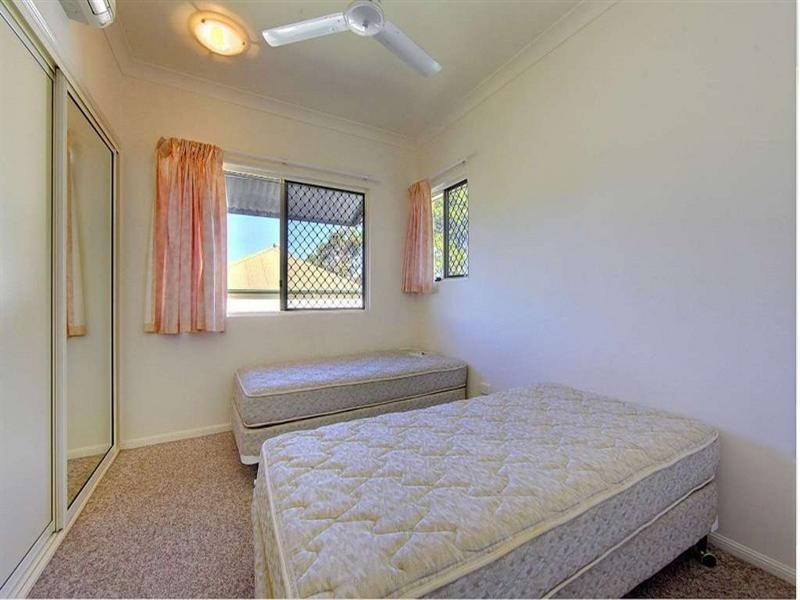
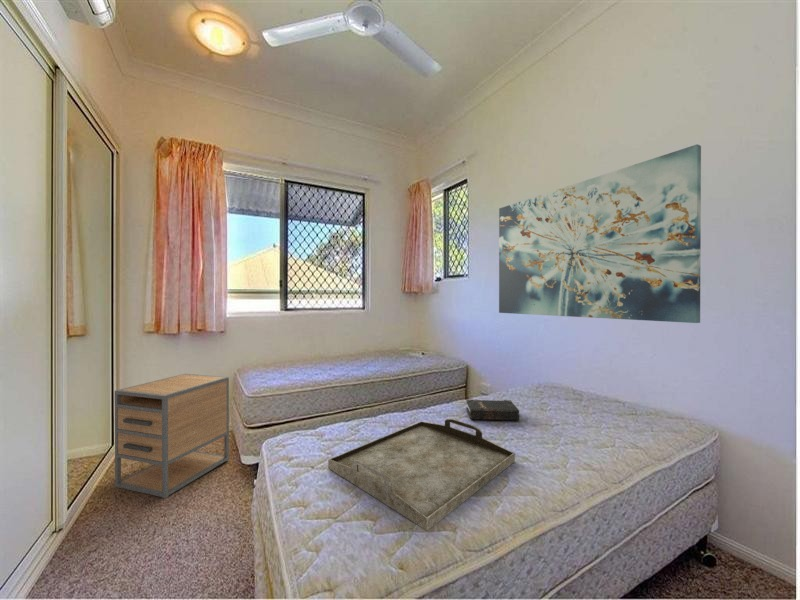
+ nightstand (176, 428)
+ wall art (573, 250)
+ hardback book (491, 410)
+ serving tray (423, 452)
